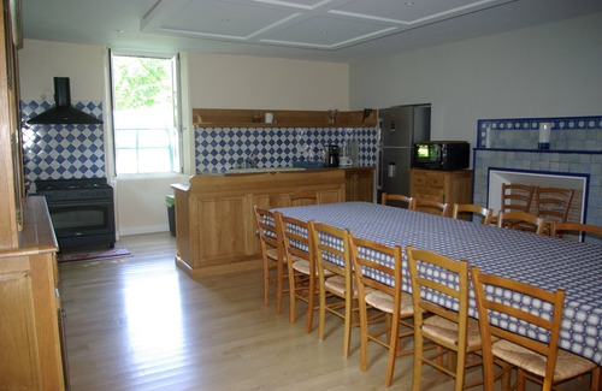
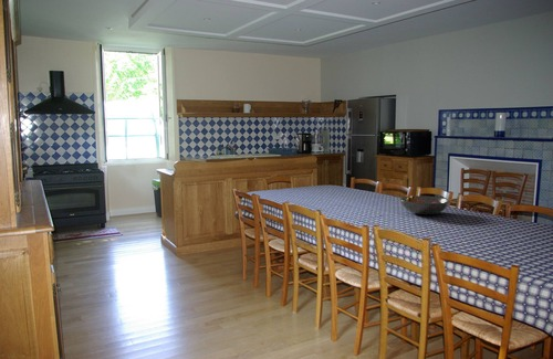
+ fruit bowl (424, 204)
